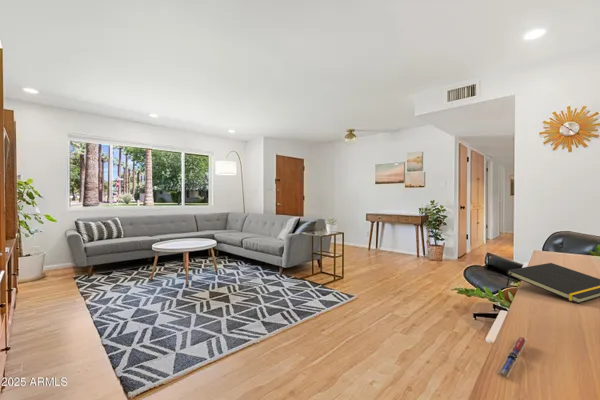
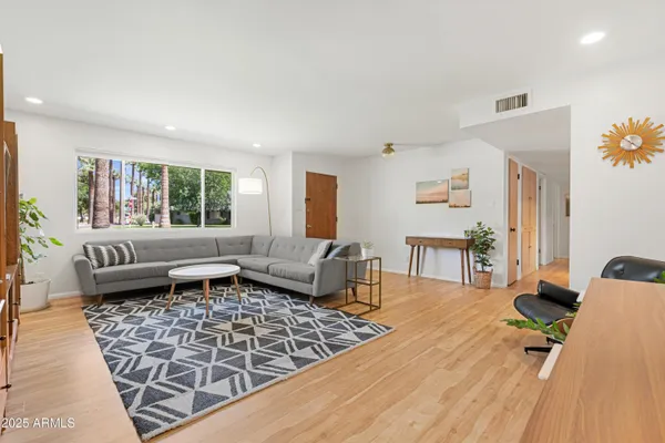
- notepad (562, 280)
- pen (513, 353)
